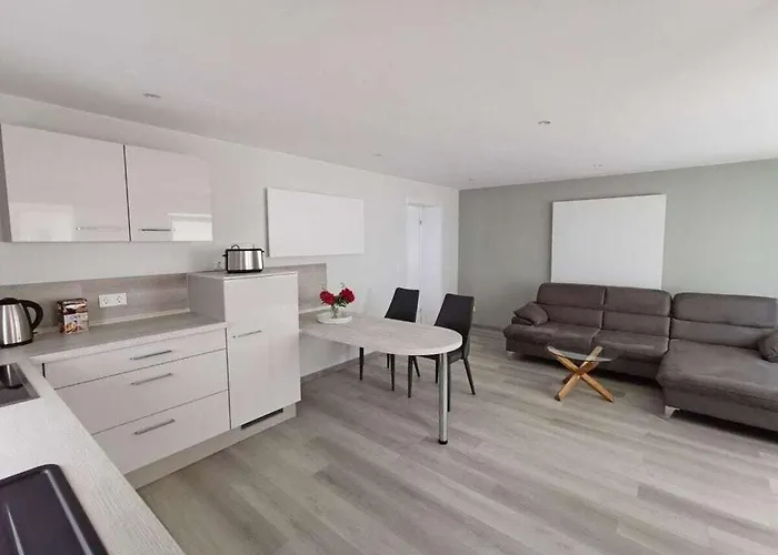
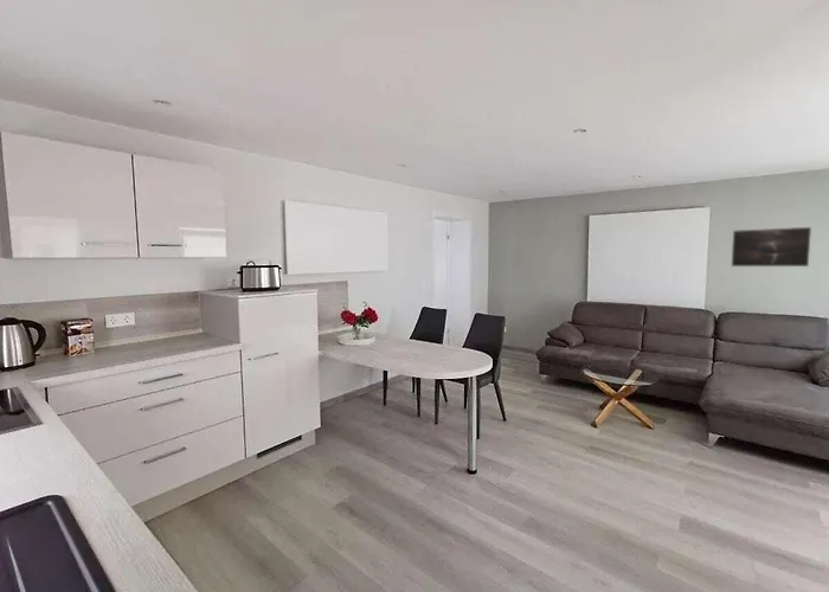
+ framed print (769, 247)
